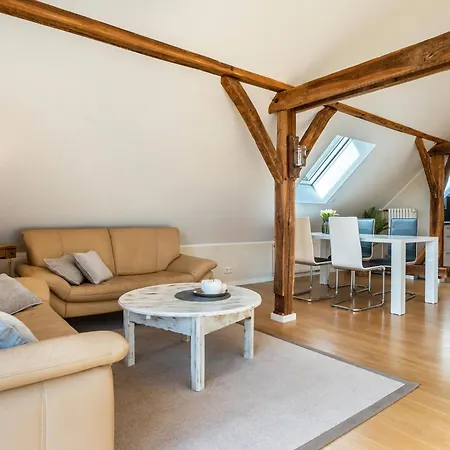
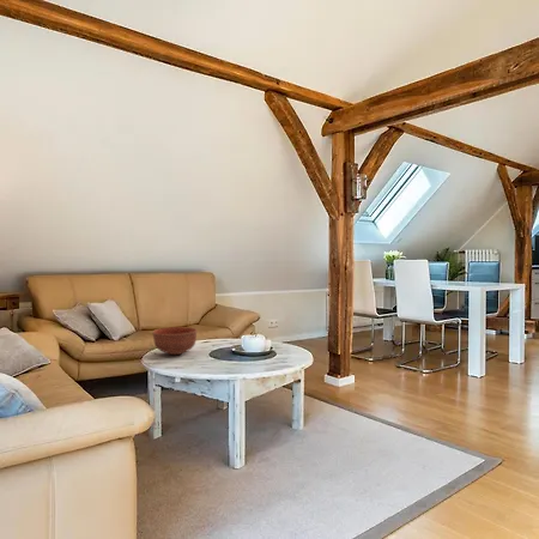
+ bowl (175, 341)
